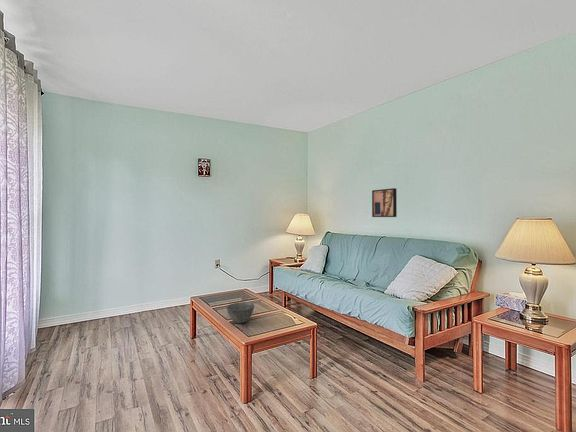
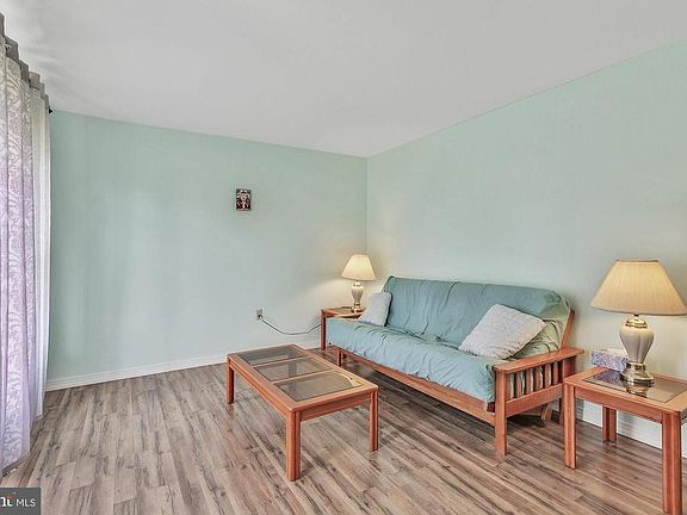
- wall art (383, 203)
- bowl (240, 313)
